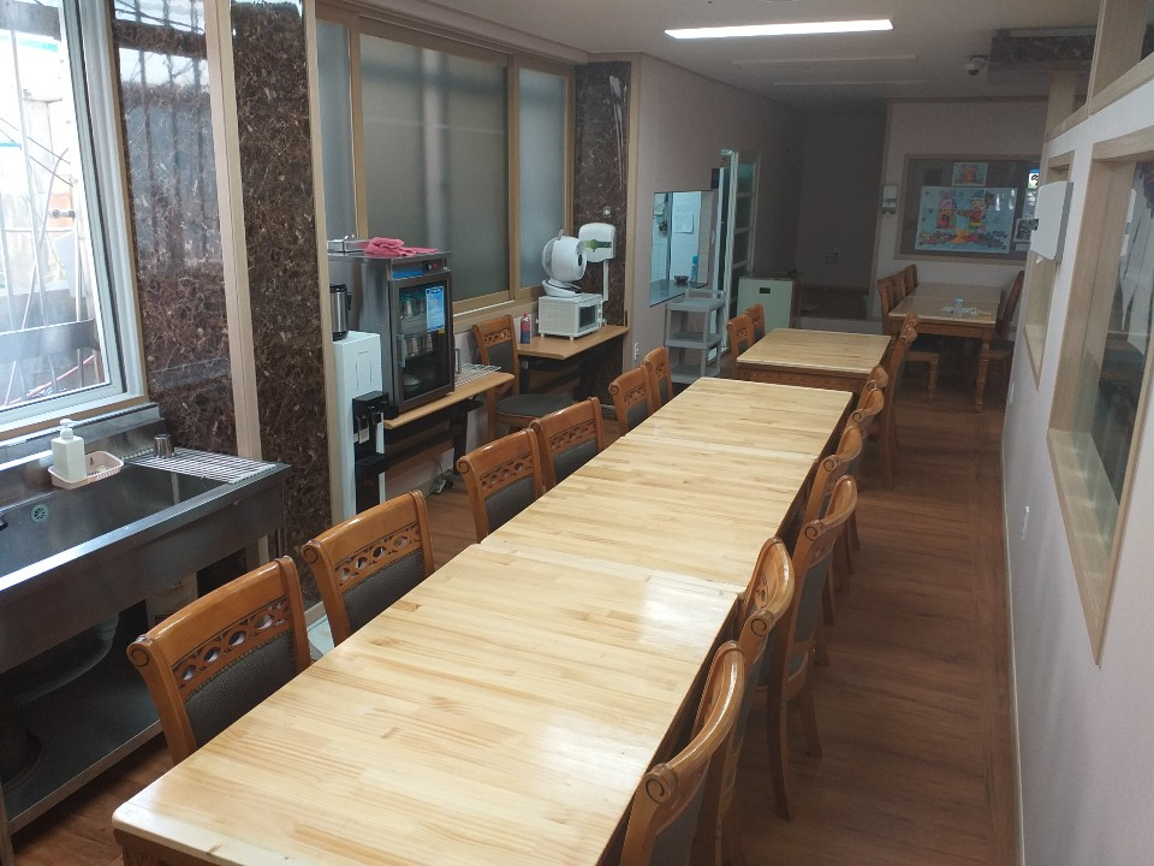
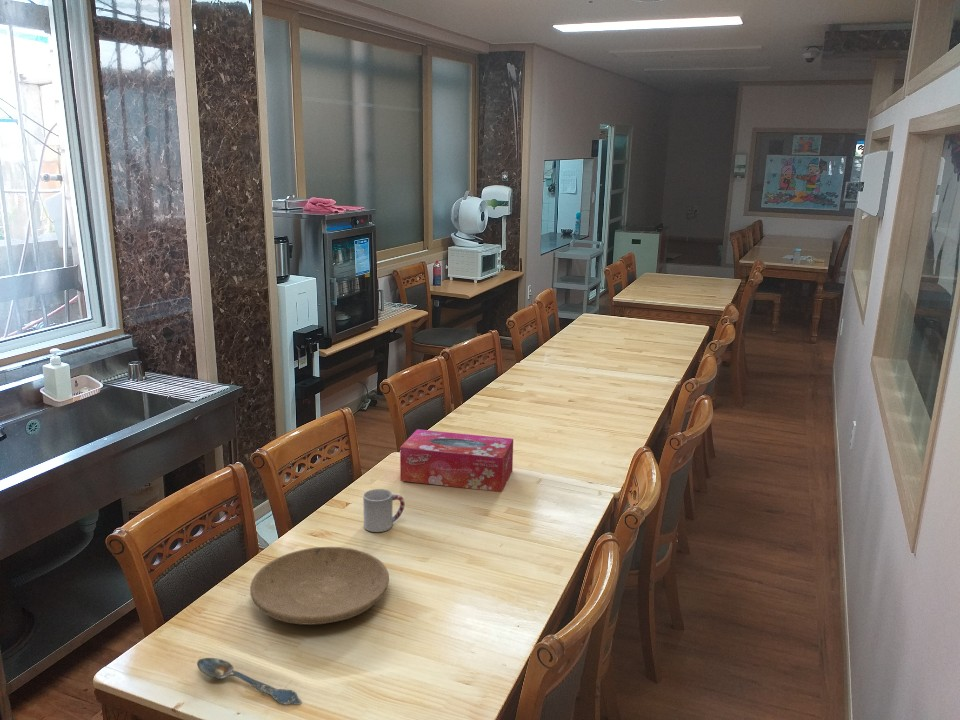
+ tissue box (457, 459)
+ cup (384, 509)
+ plate (321, 589)
+ spoon (248, 680)
